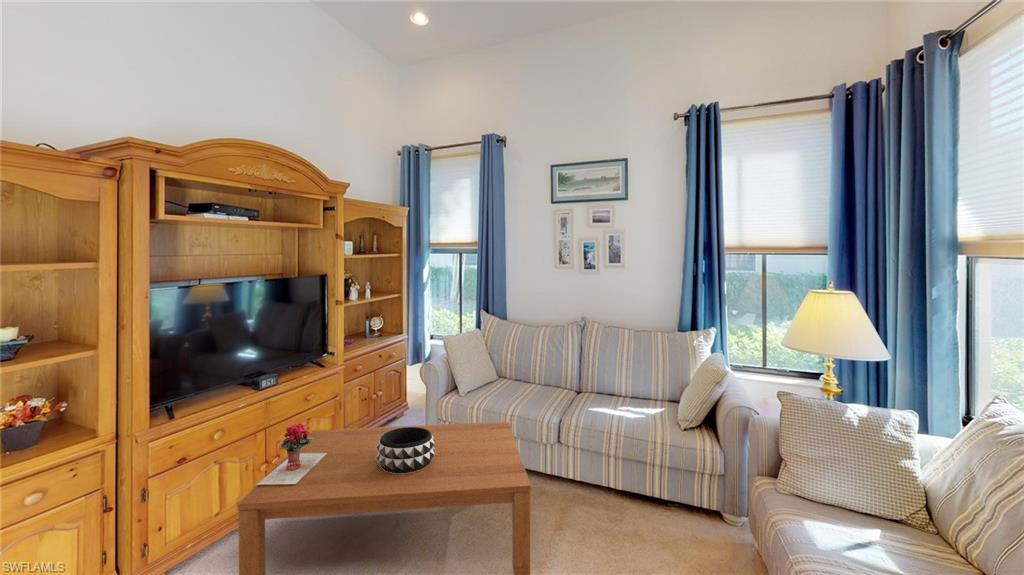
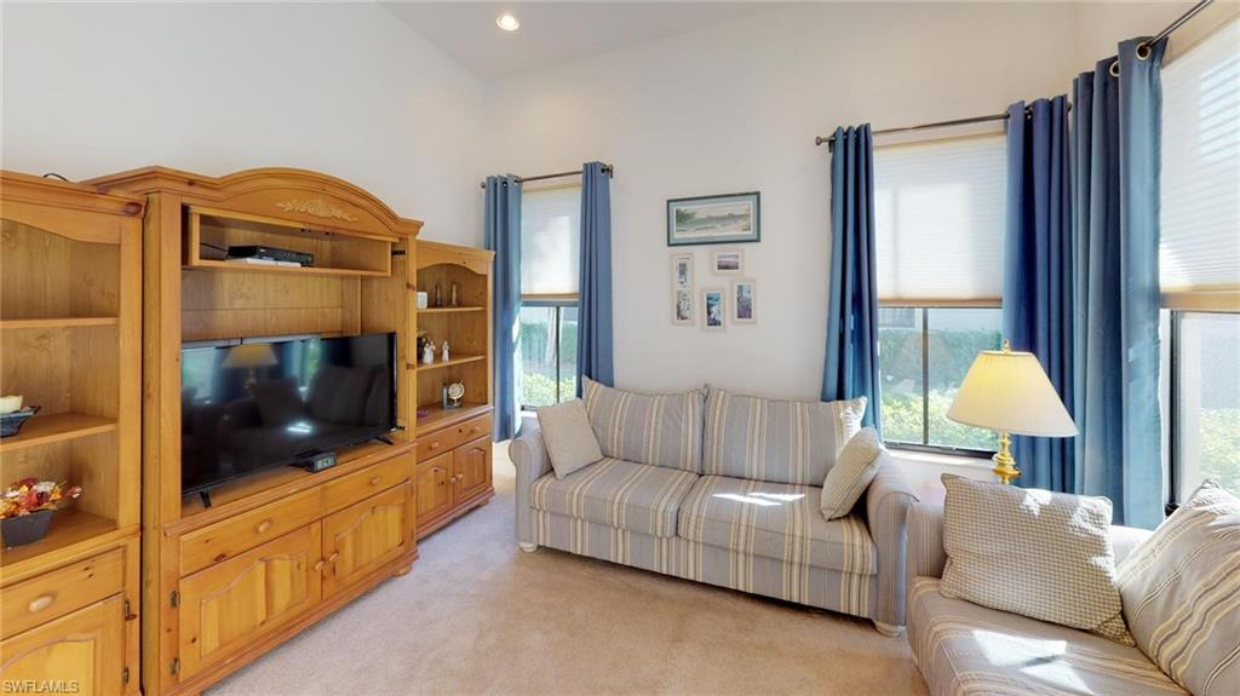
- coffee table (404, 491)
- potted flower (294, 446)
- decorative bowl (406, 448)
